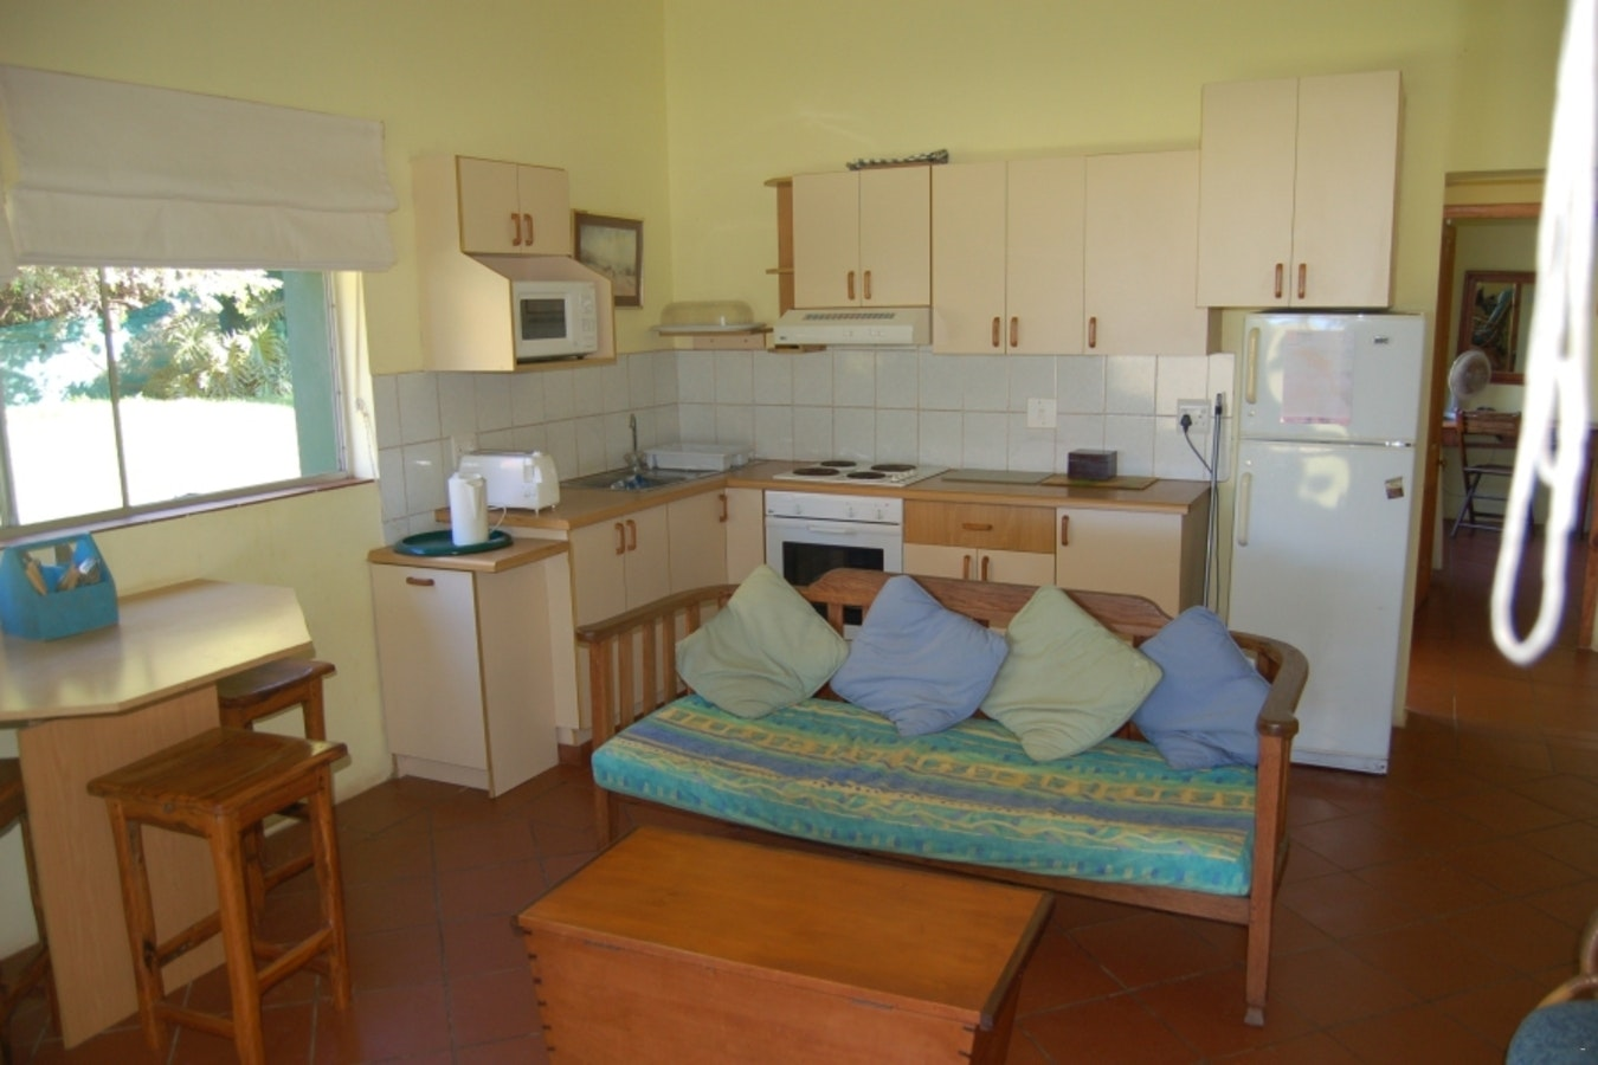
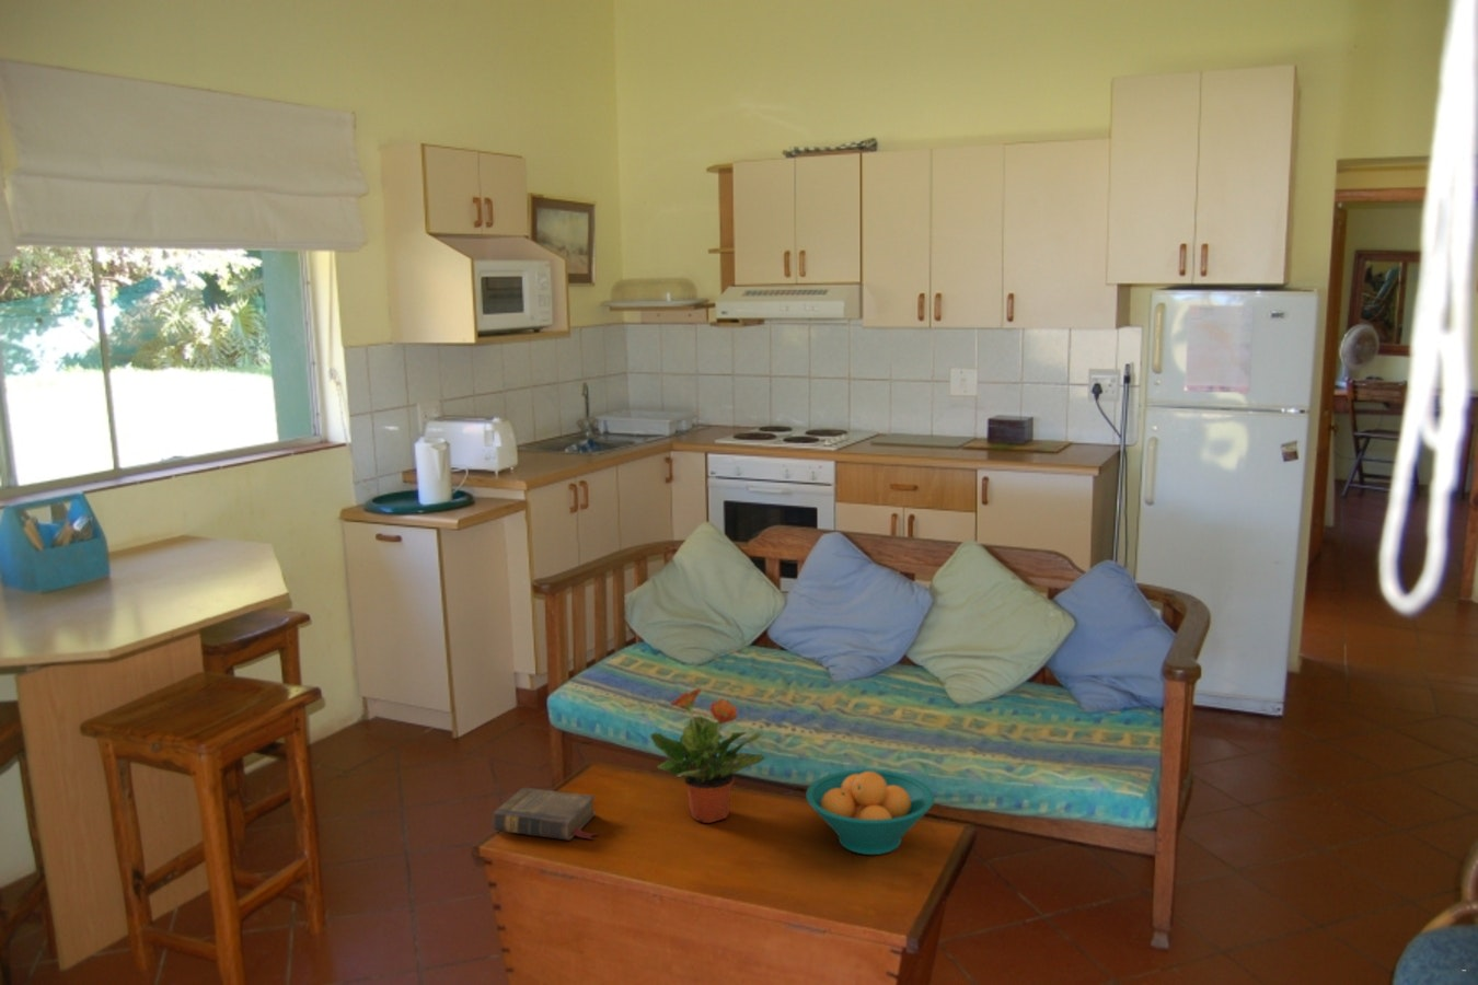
+ fruit bowl (869, 807)
+ potted plant (706, 754)
+ book (555, 815)
